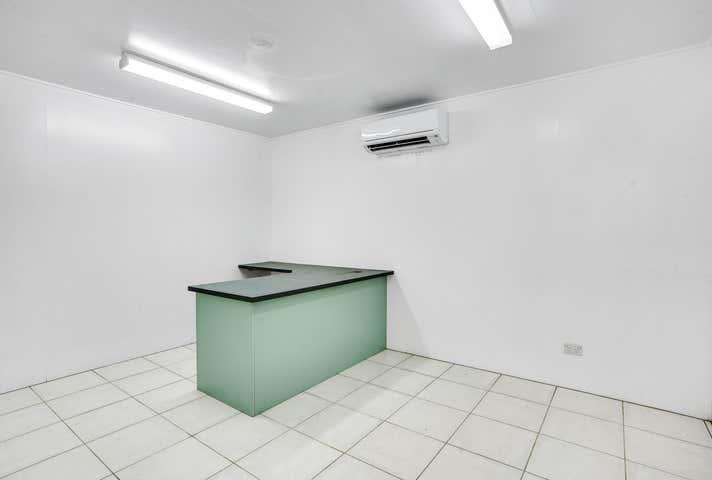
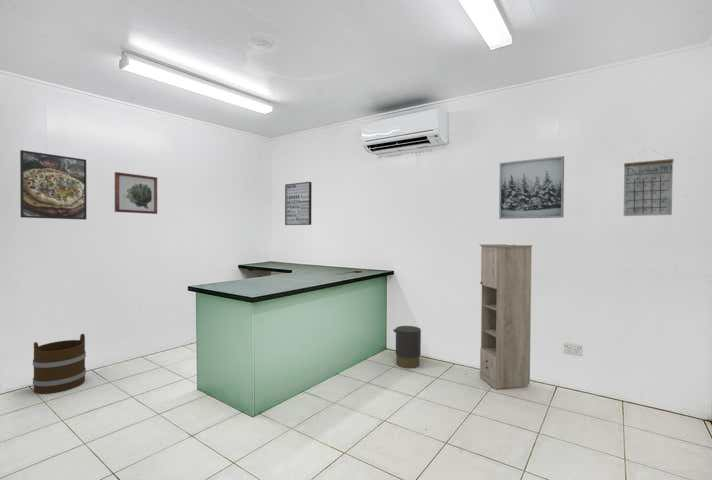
+ wall art (136, 193)
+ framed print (55, 186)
+ calendar (647, 181)
+ bucket (60, 361)
+ storage cabinet (504, 313)
+ wall art (530, 189)
+ wall art (297, 204)
+ trash can (406, 344)
